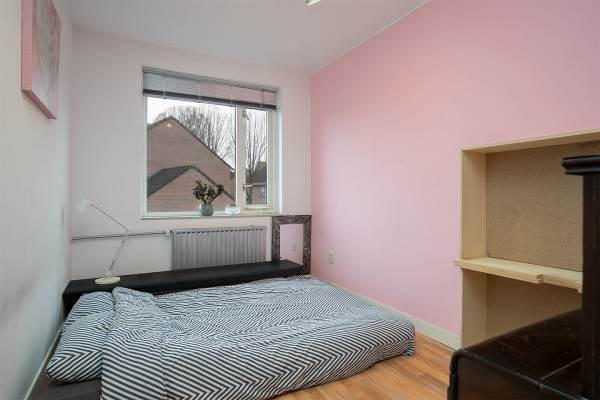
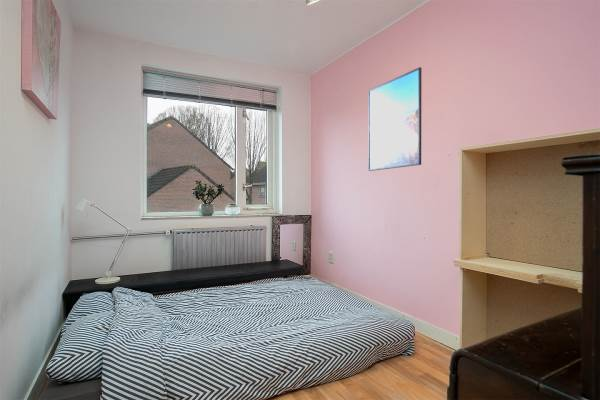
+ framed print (392, 124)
